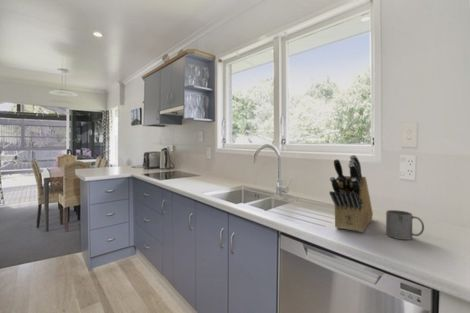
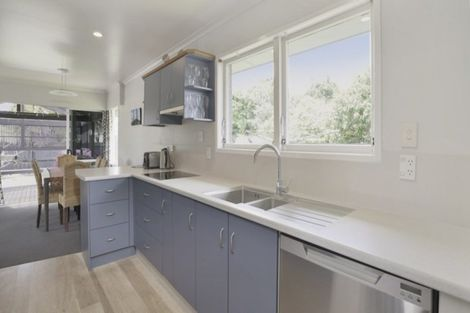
- knife block (352, 190)
- mug (404, 225)
